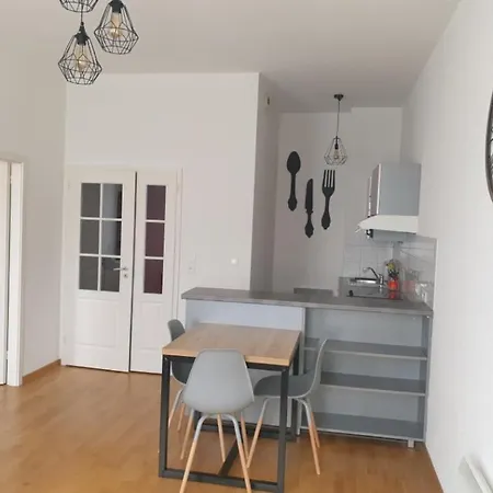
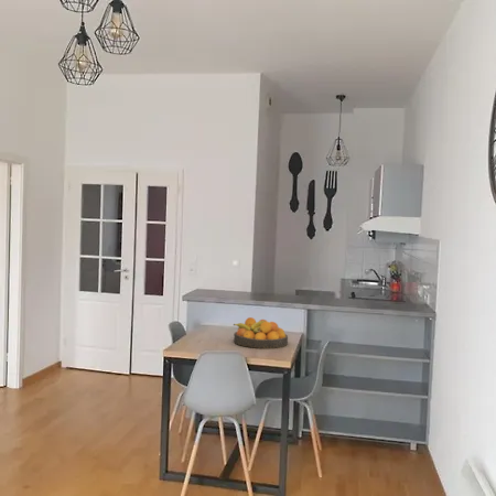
+ fruit bowl (261, 331)
